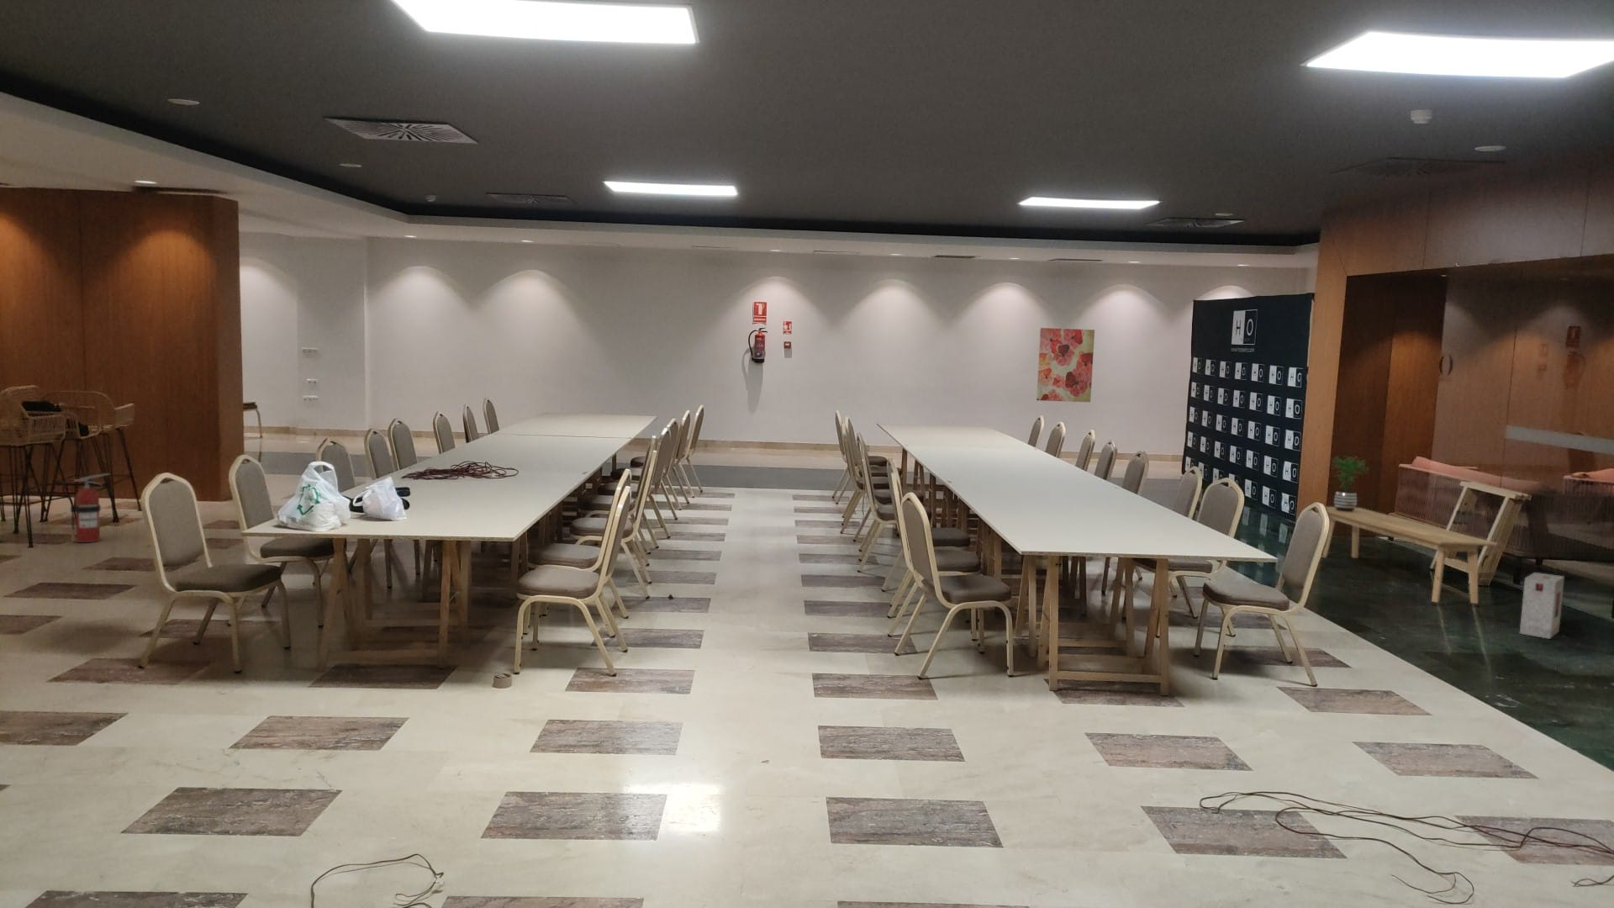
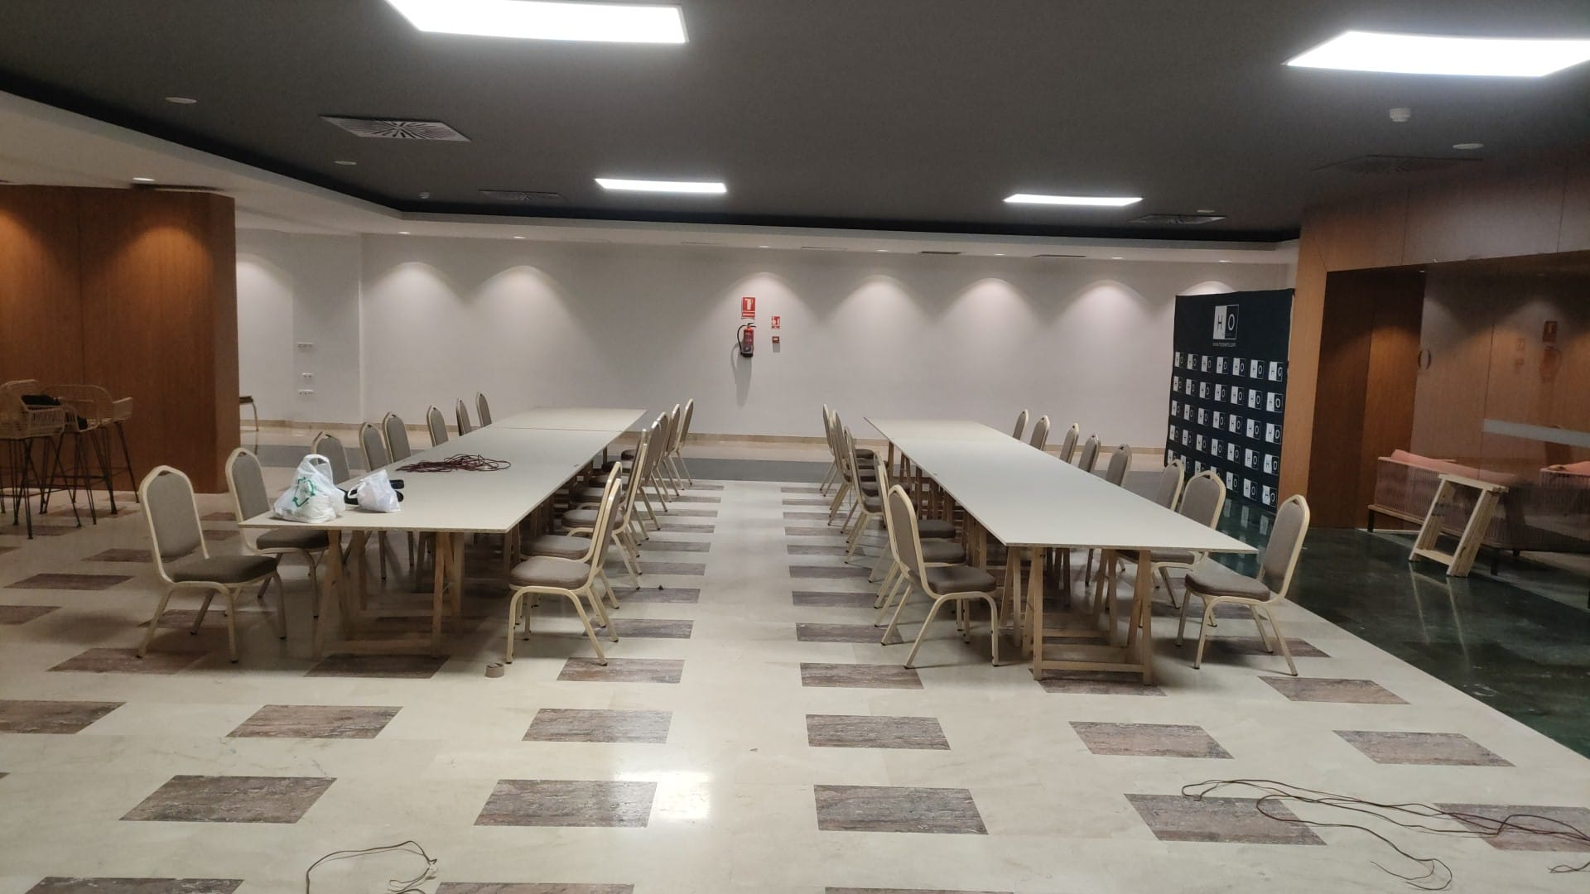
- fire extinguisher (86, 507)
- bench (1397, 538)
- wall art (1065, 365)
- box (1542, 604)
- potted plant (1348, 482)
